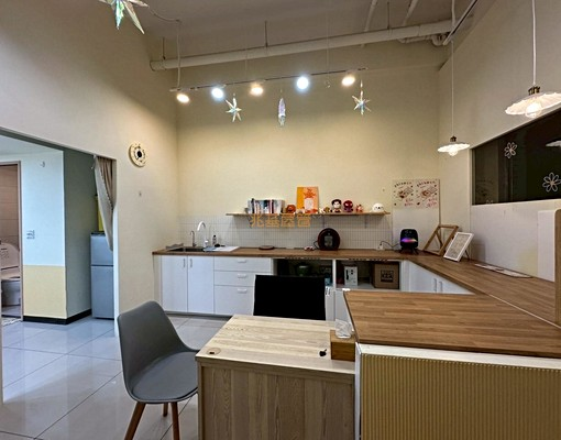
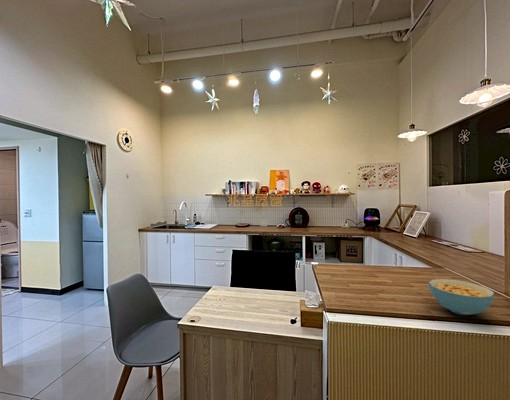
+ cereal bowl (459, 299)
